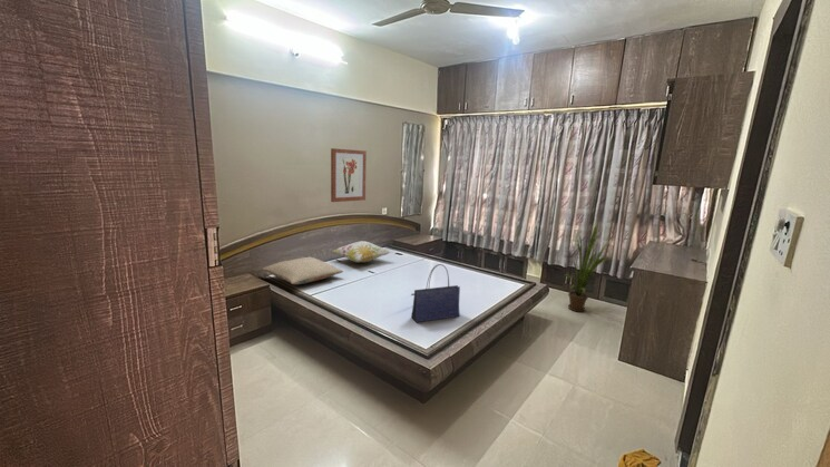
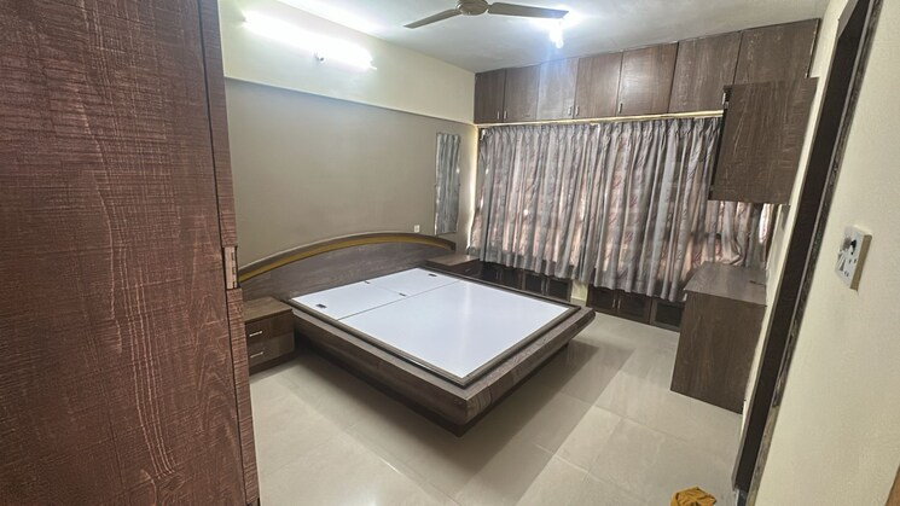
- house plant (580, 267)
- pillow (303, 270)
- wall art (349, 175)
- tote bag (434, 291)
- decorative pillow (361, 251)
